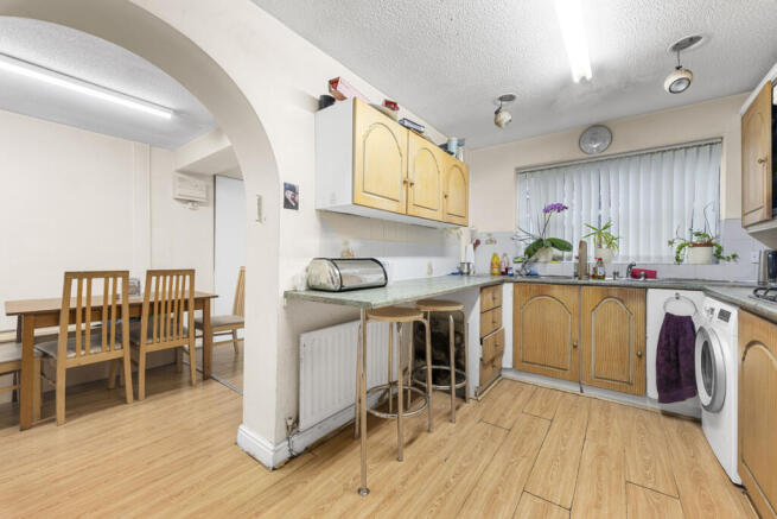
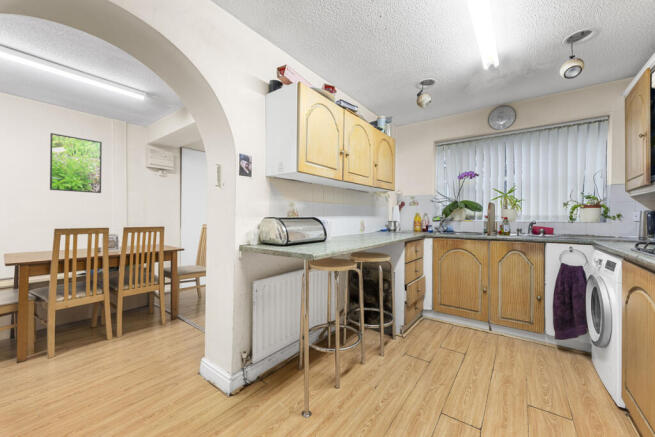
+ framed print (77, 164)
